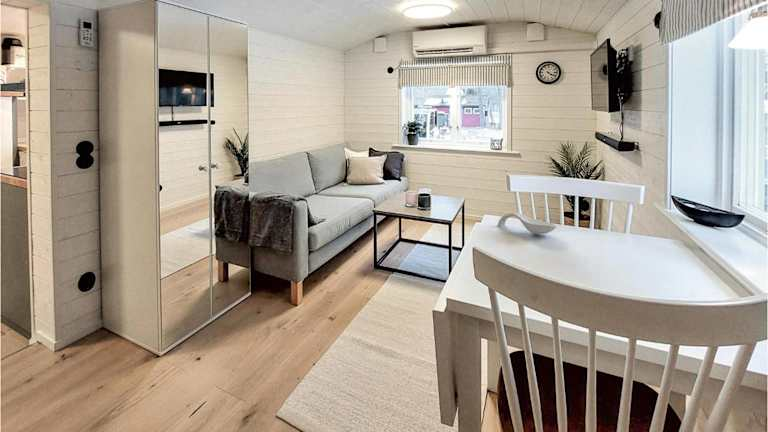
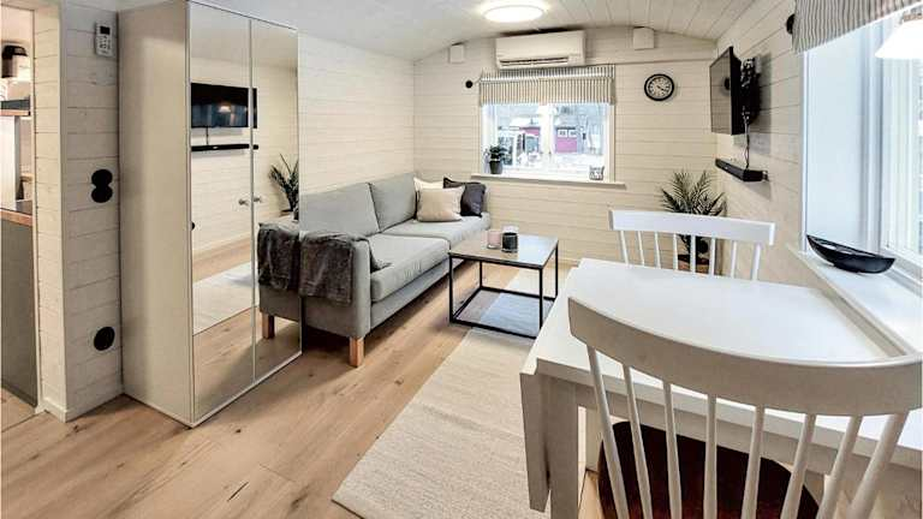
- spoon rest (525, 222)
